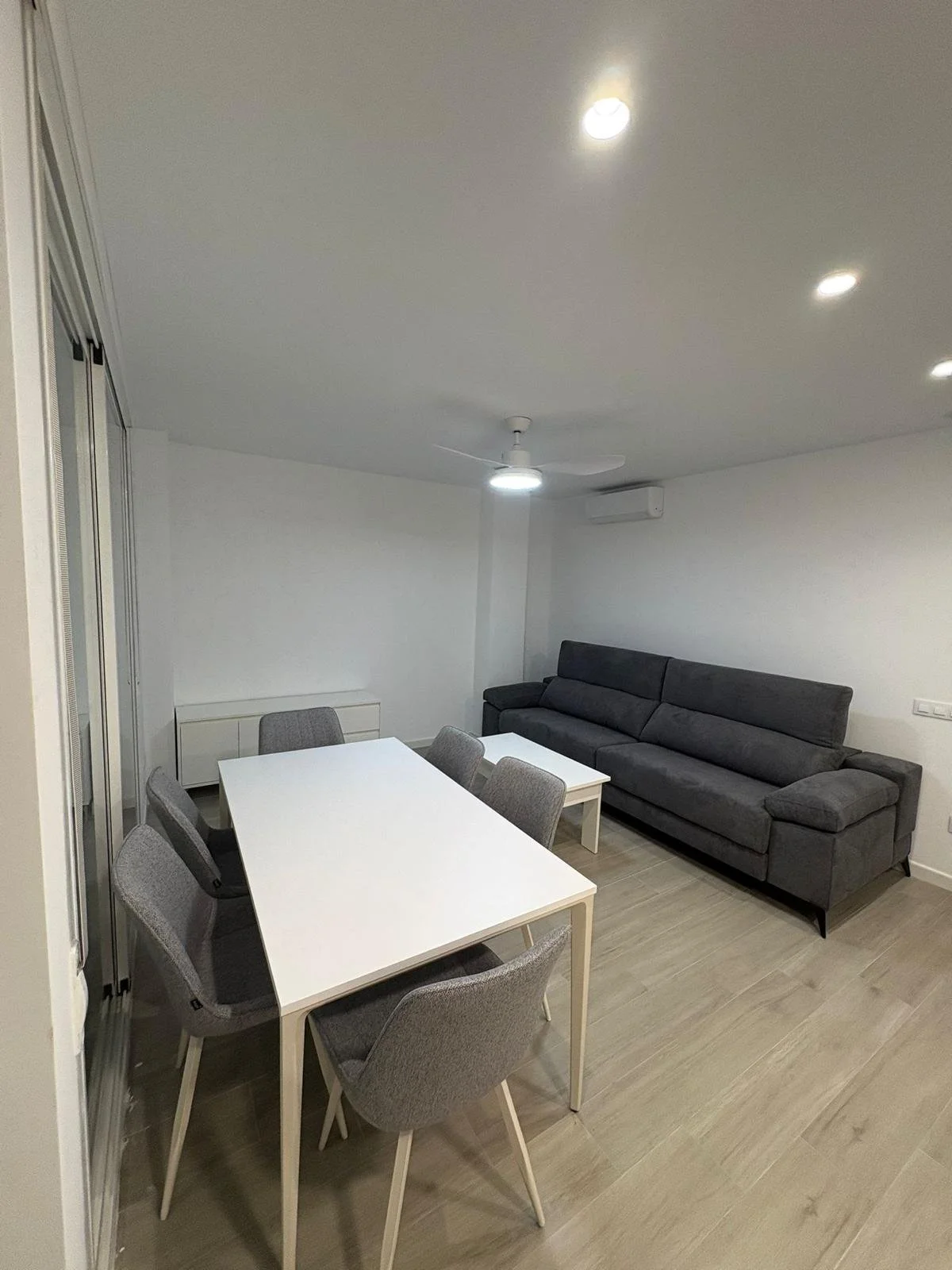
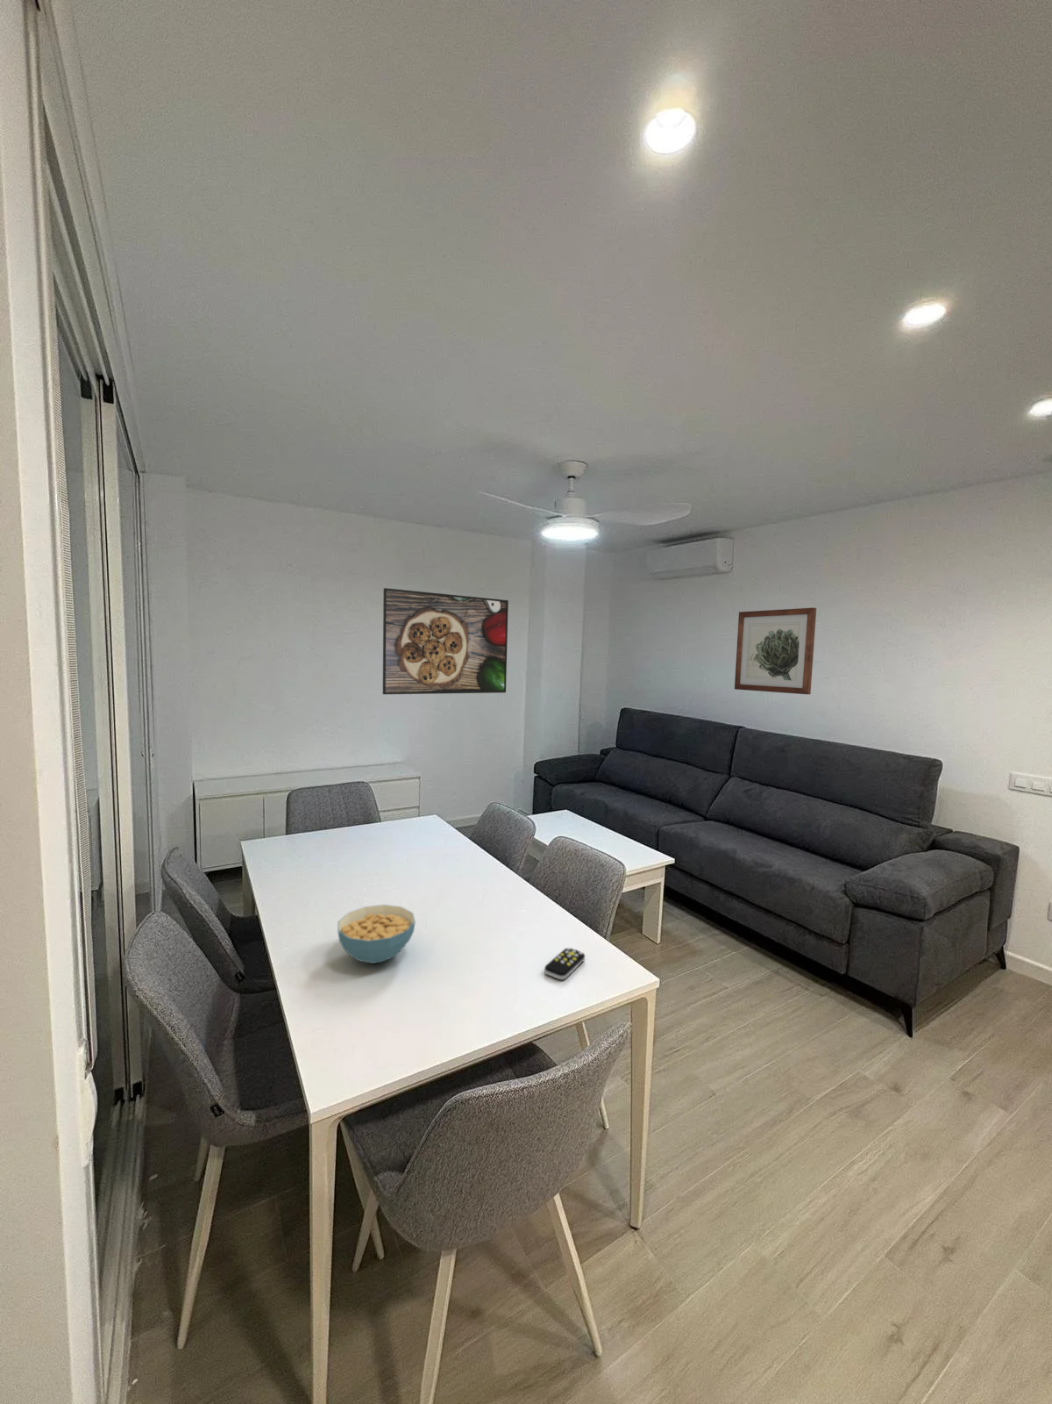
+ cereal bowl (376, 939)
+ remote control (565, 963)
+ wall art (772, 651)
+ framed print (449, 645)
